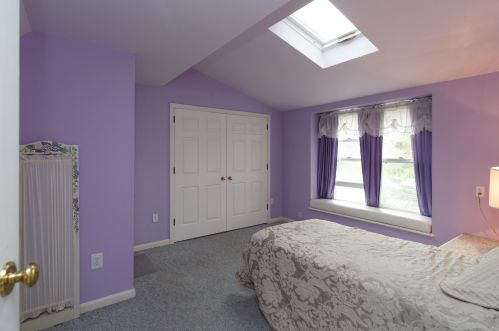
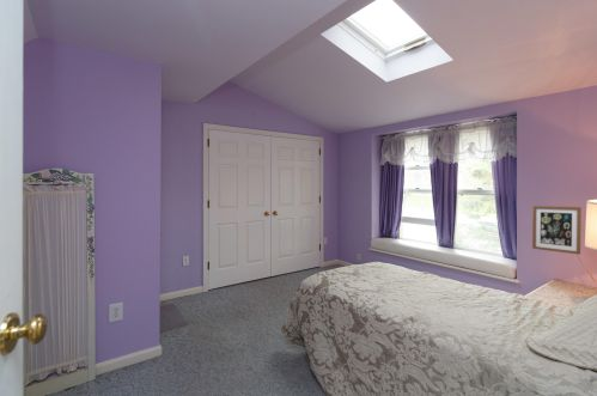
+ wall art (555, 229)
